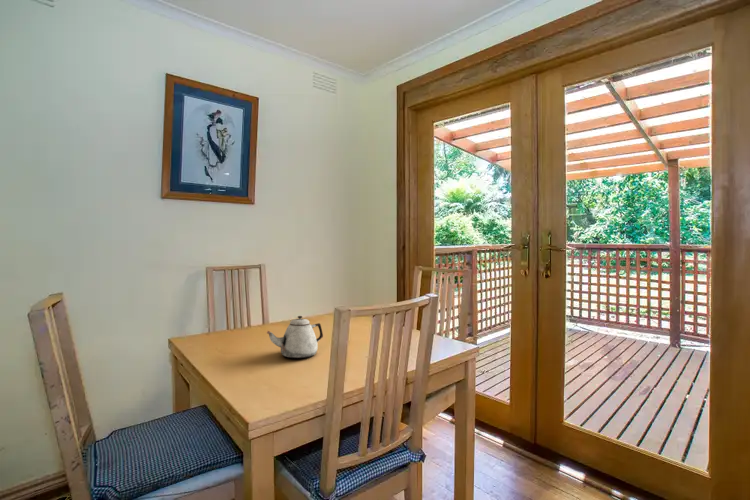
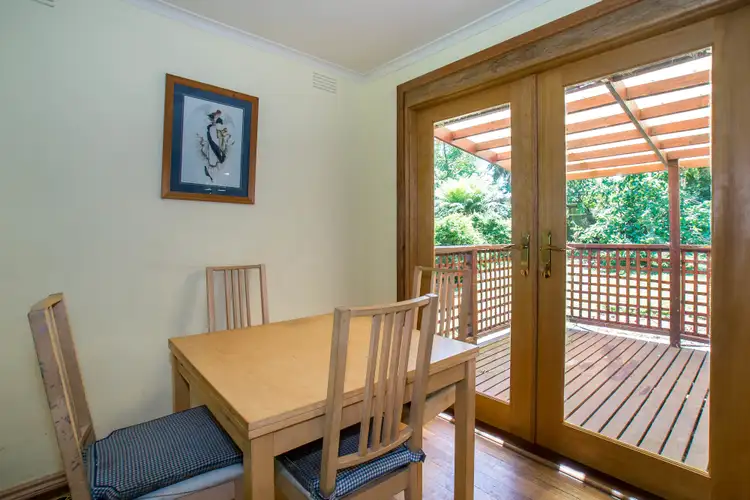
- teapot (295, 335)
